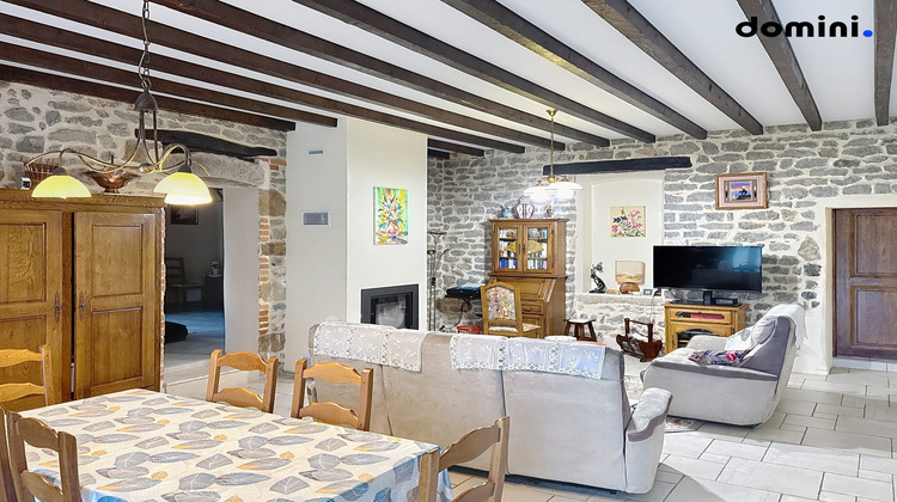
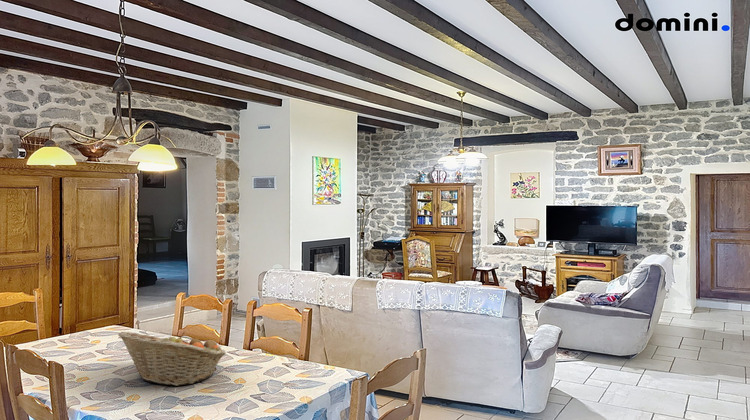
+ fruit basket (172, 352)
